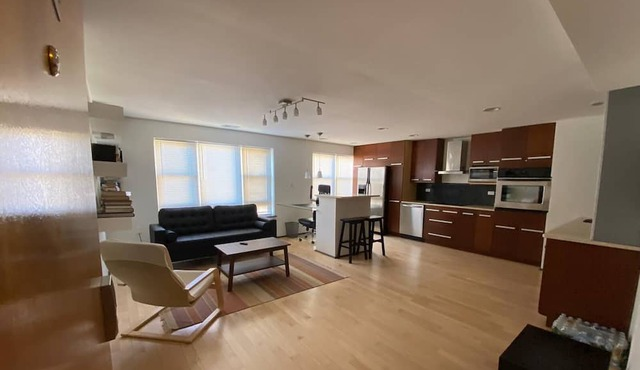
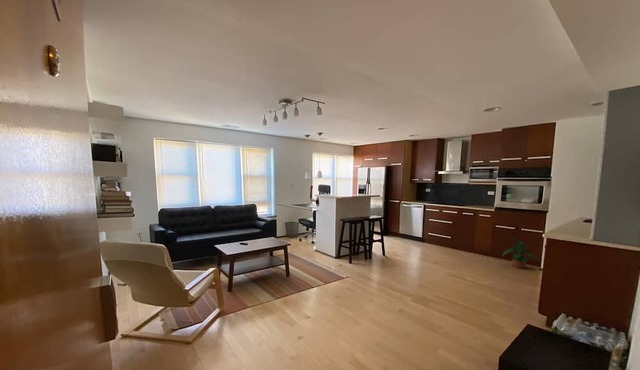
+ potted plant (519, 251)
